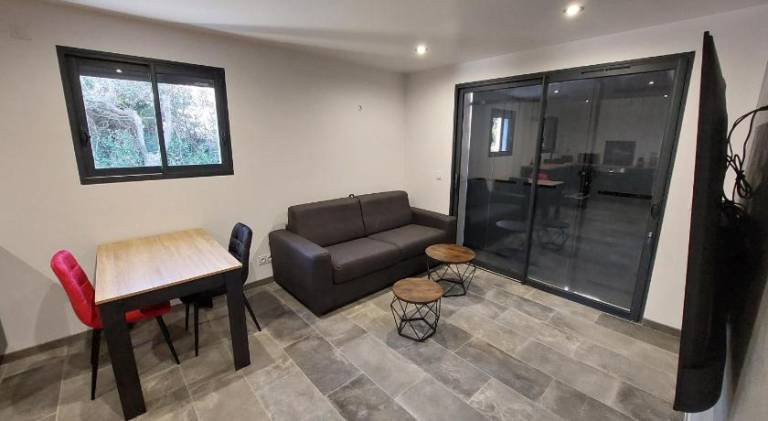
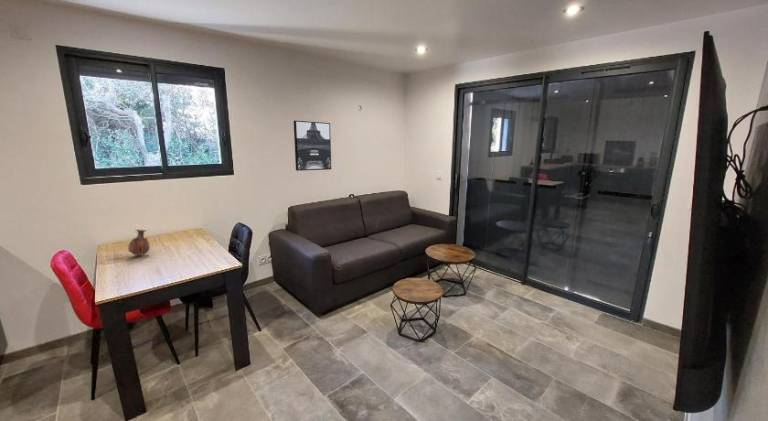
+ wall art (313, 146)
+ vase (138, 243)
